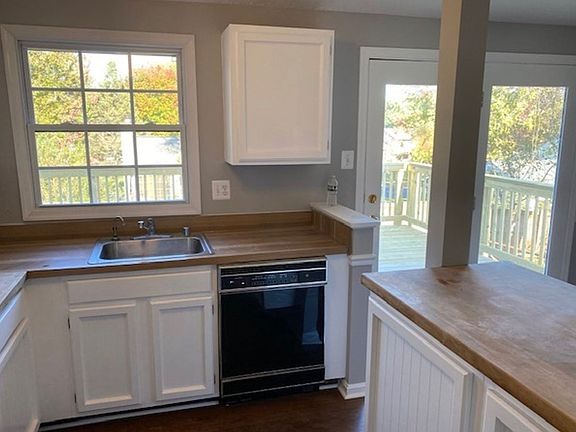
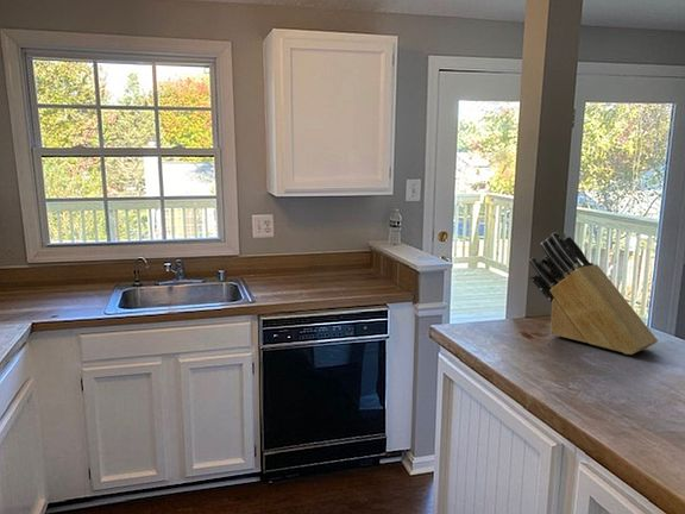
+ knife block (590, 287)
